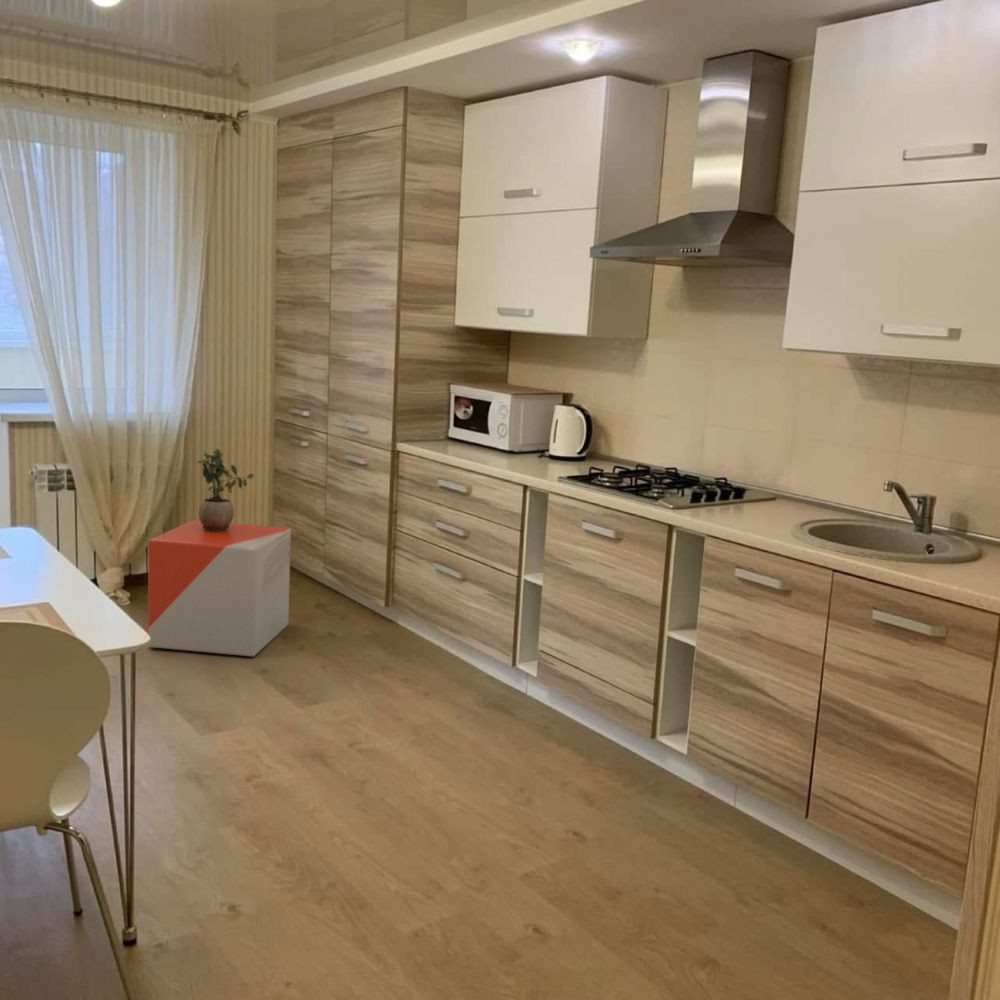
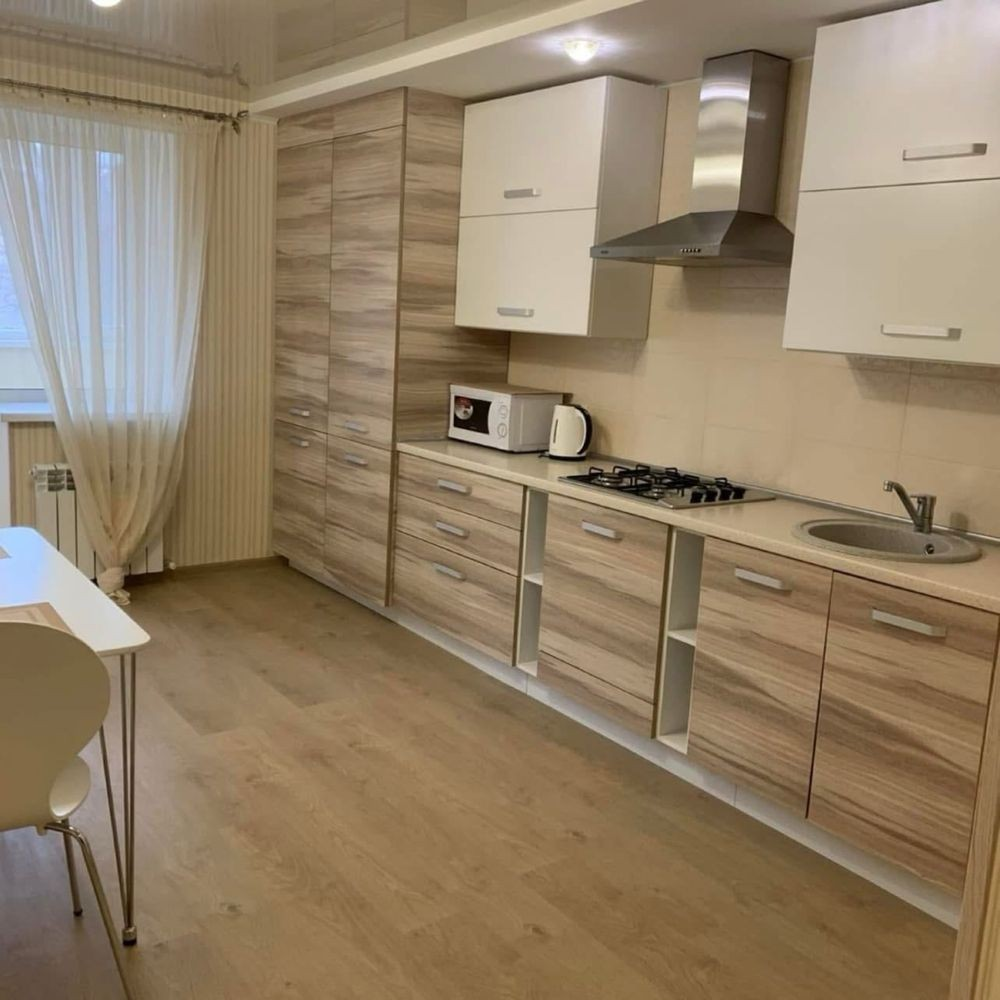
- stool (222, 585)
- potted plant (223, 489)
